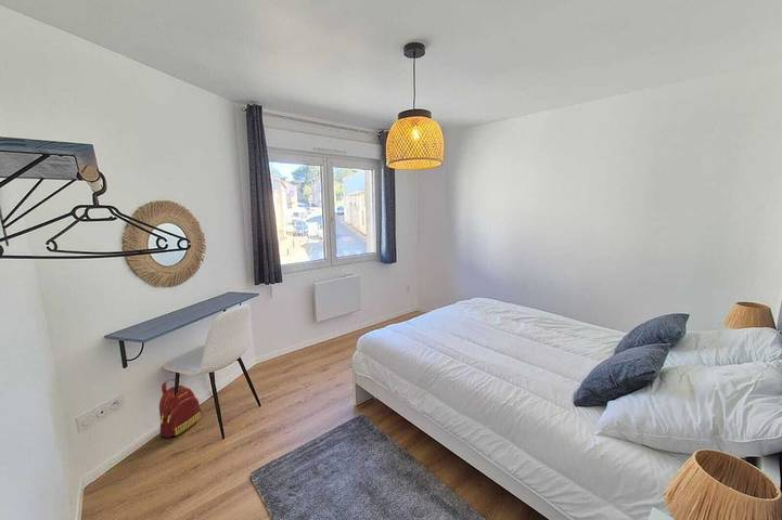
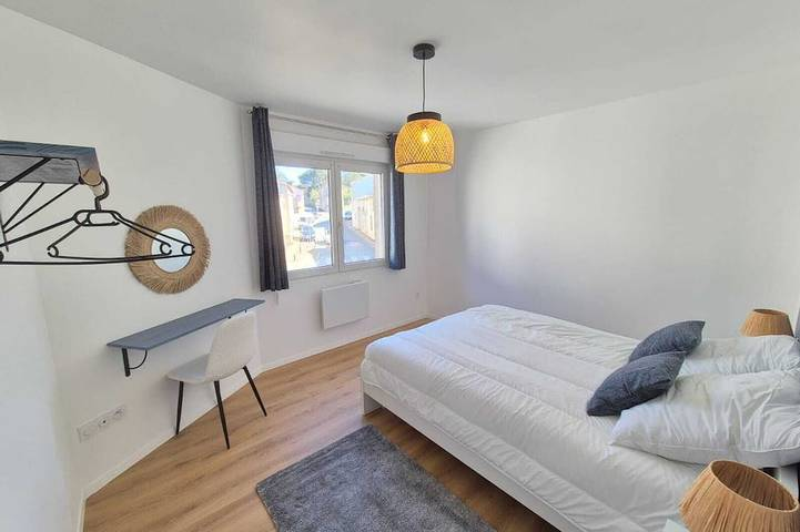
- backpack (177, 404)
